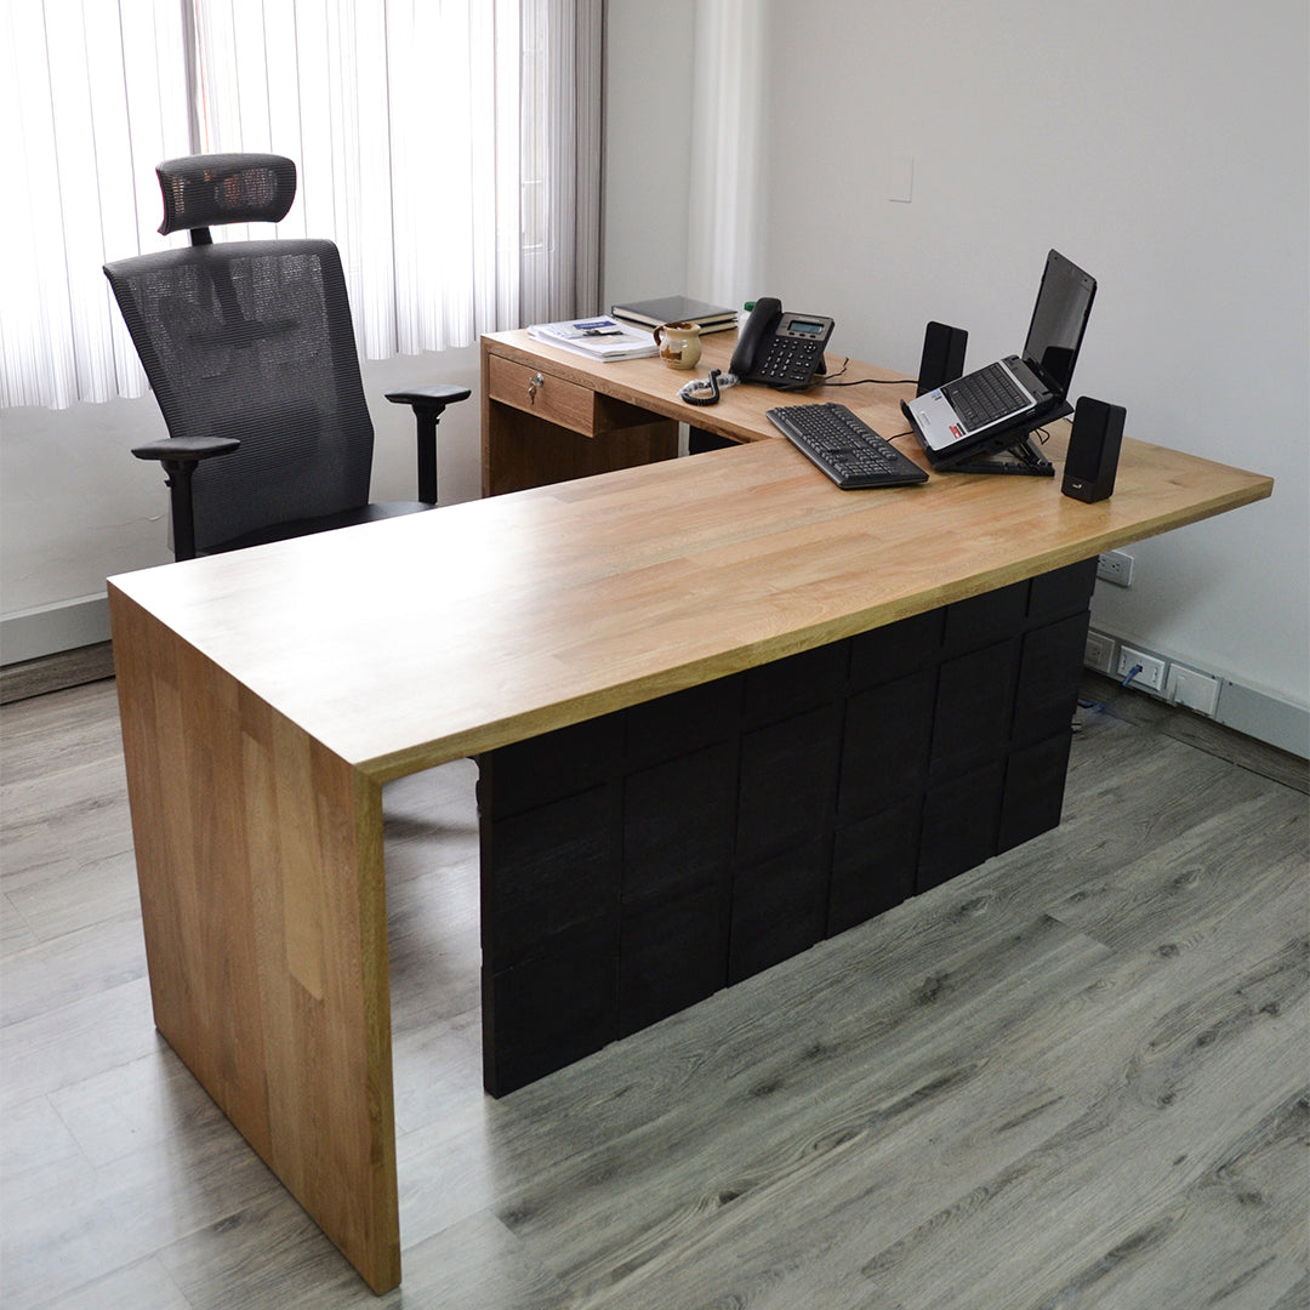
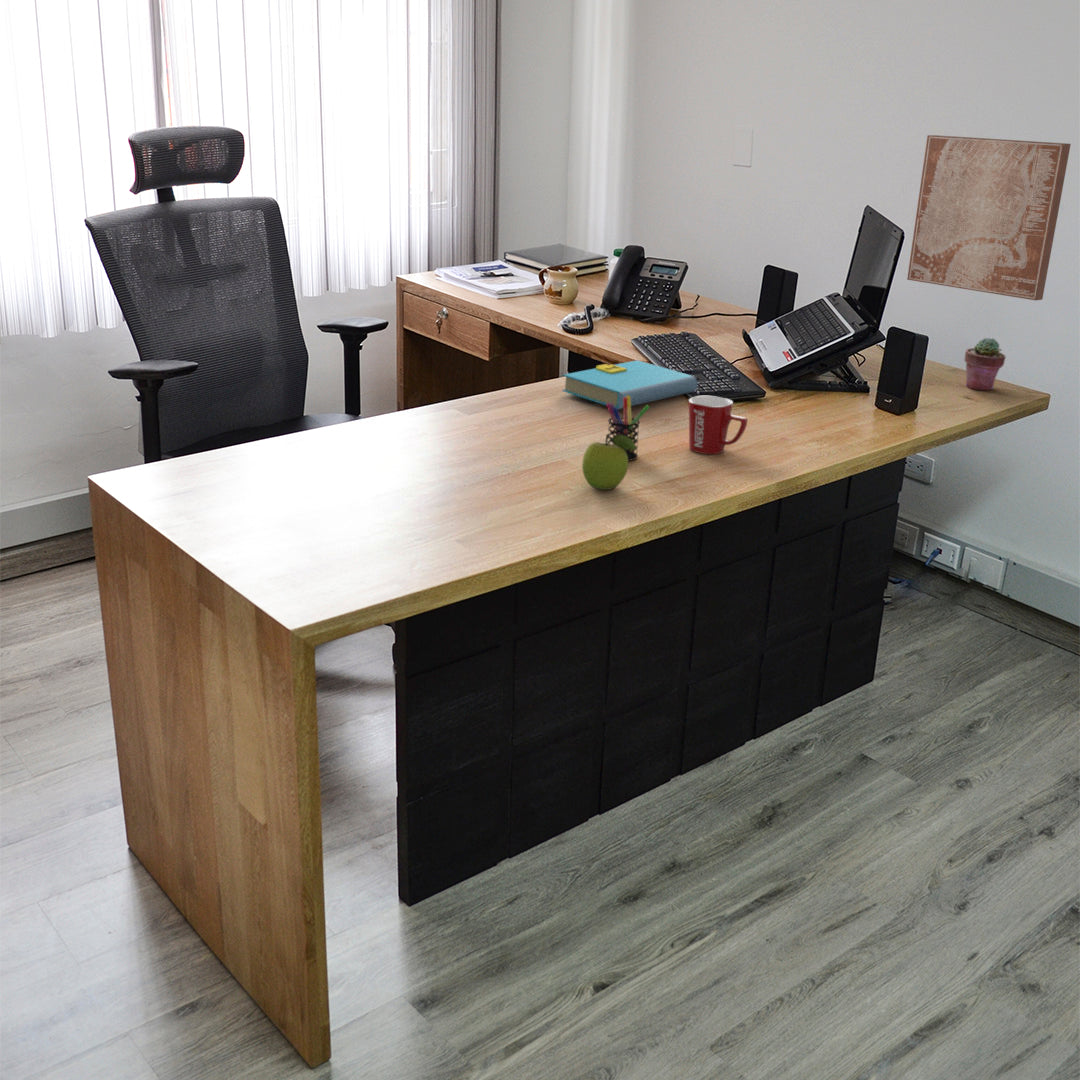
+ mug (717, 427)
+ potted succulent (983, 362)
+ wall art (983, 215)
+ pen holder (627, 426)
+ book (630, 383)
+ fruit (608, 461)
